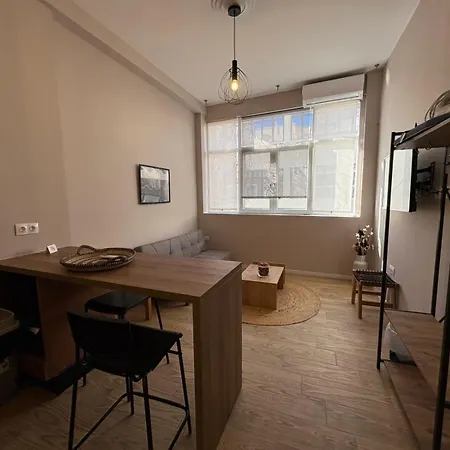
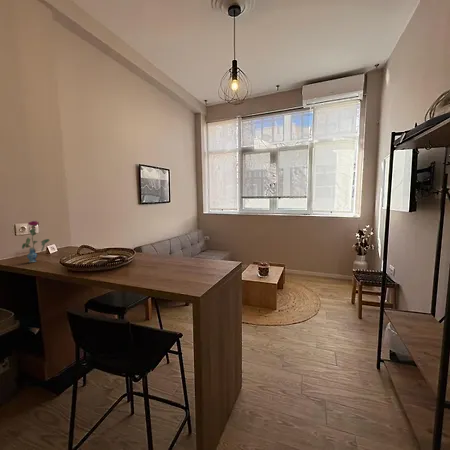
+ vase (36, 241)
